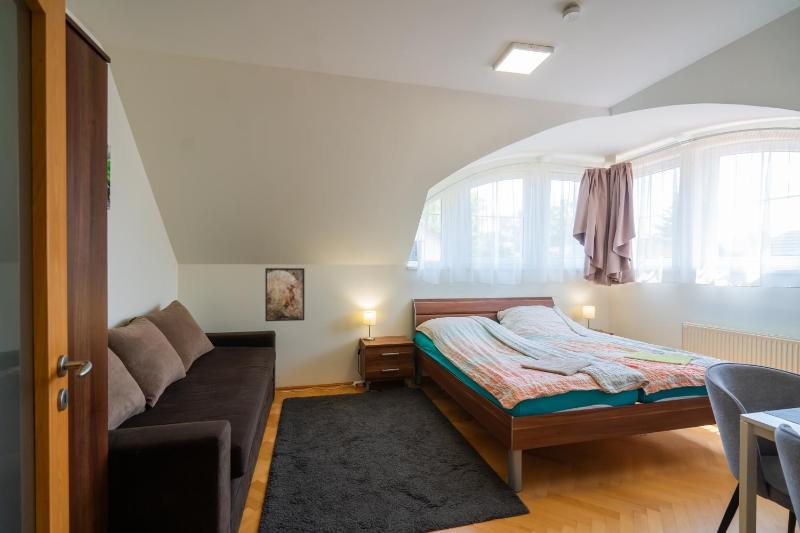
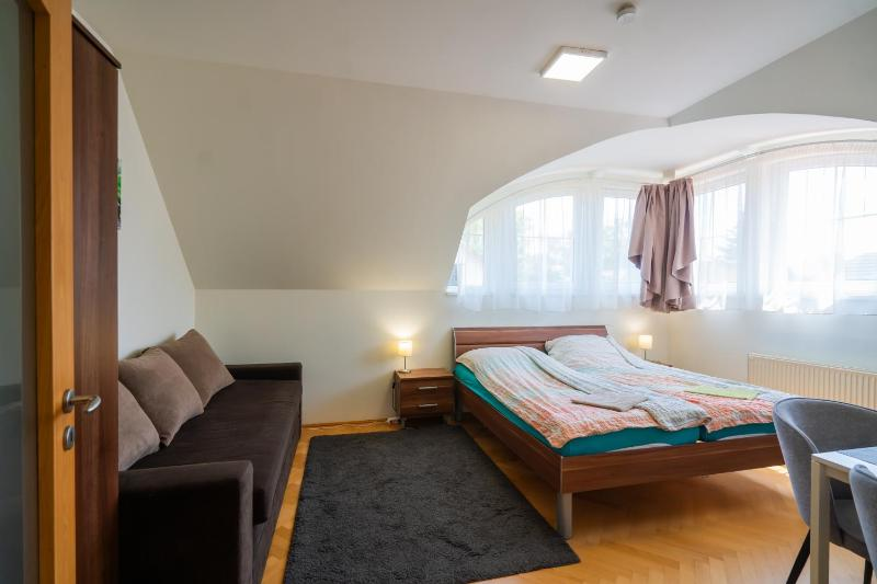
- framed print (285, 294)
